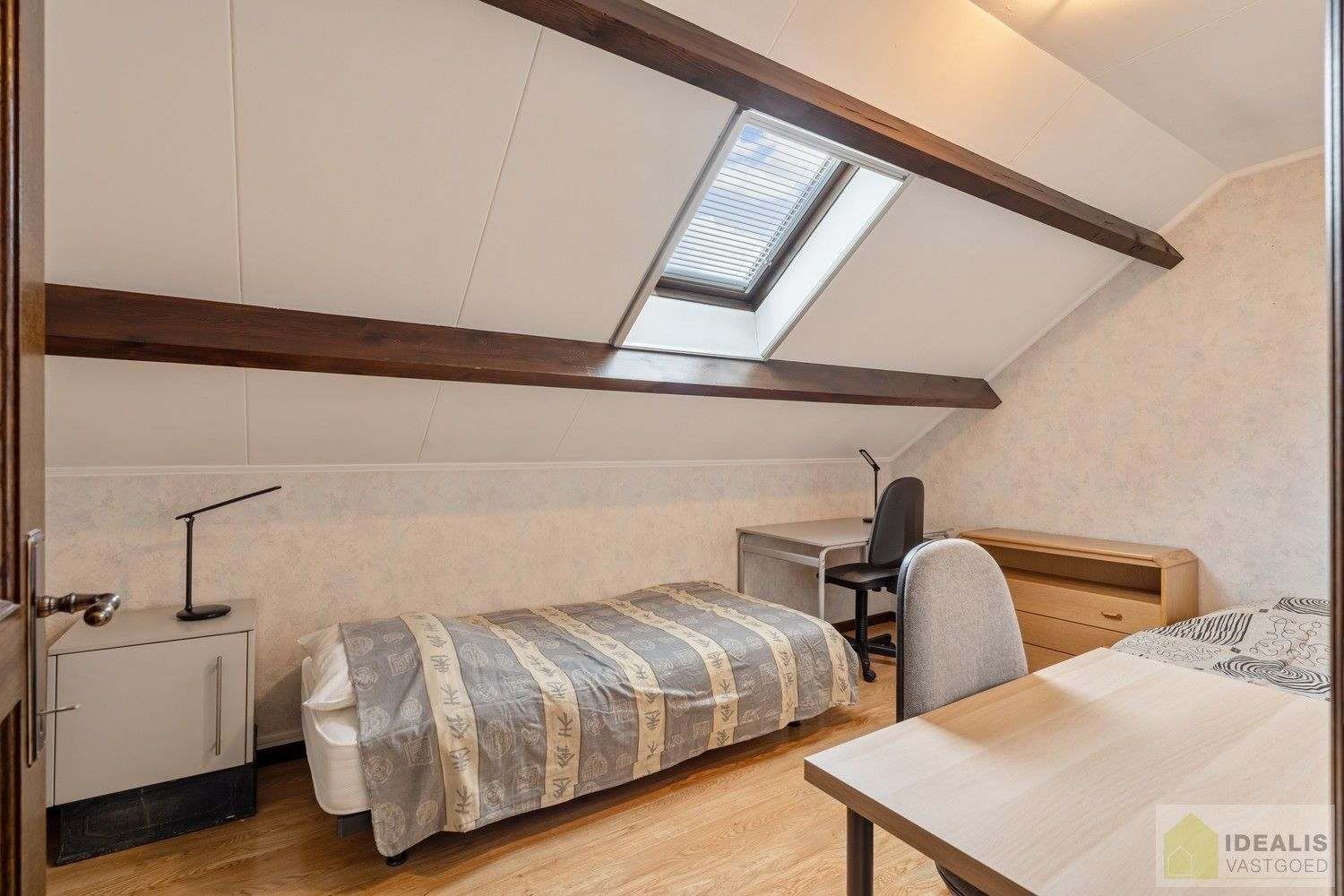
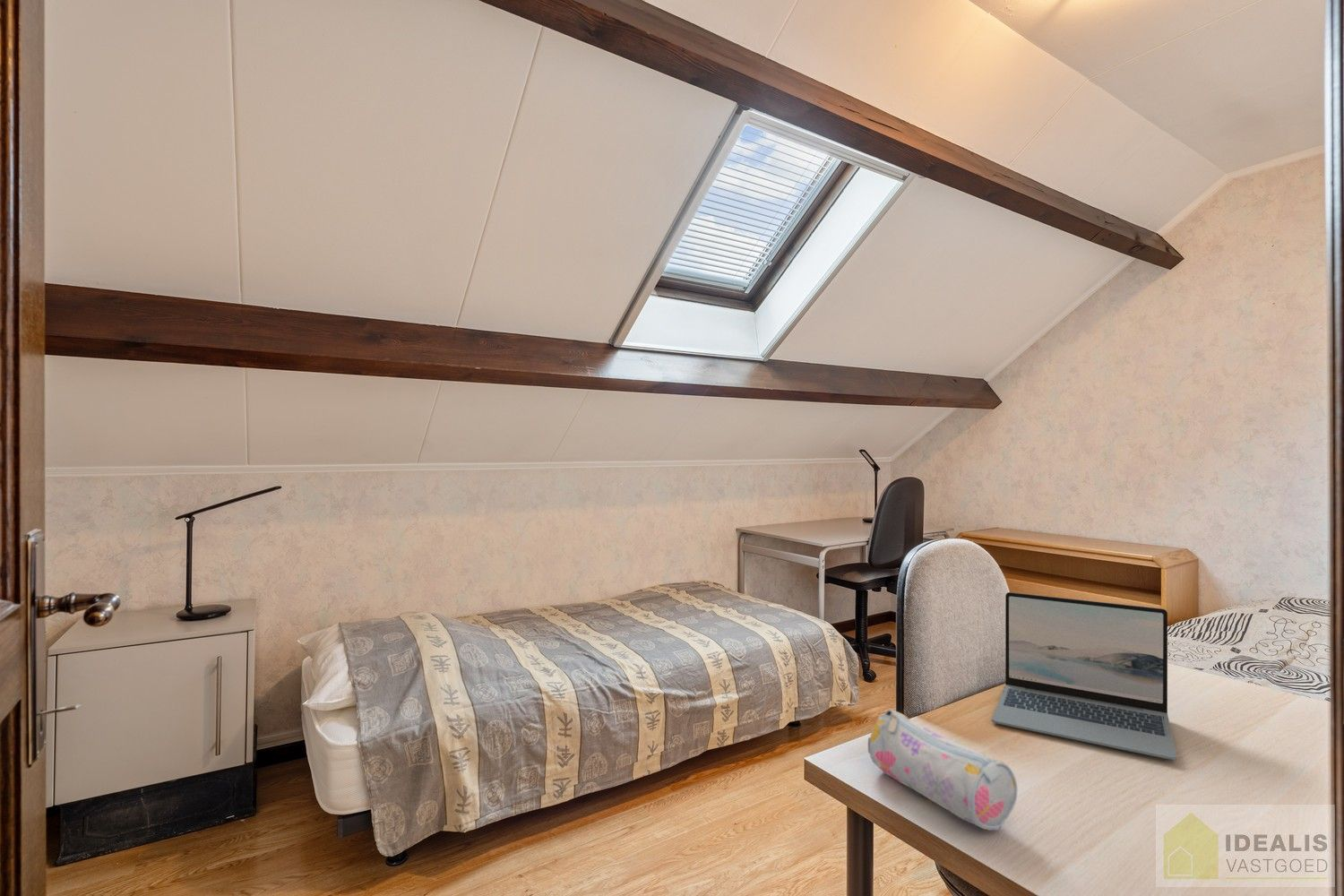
+ pencil case (937, 763)
+ laptop (1080, 666)
